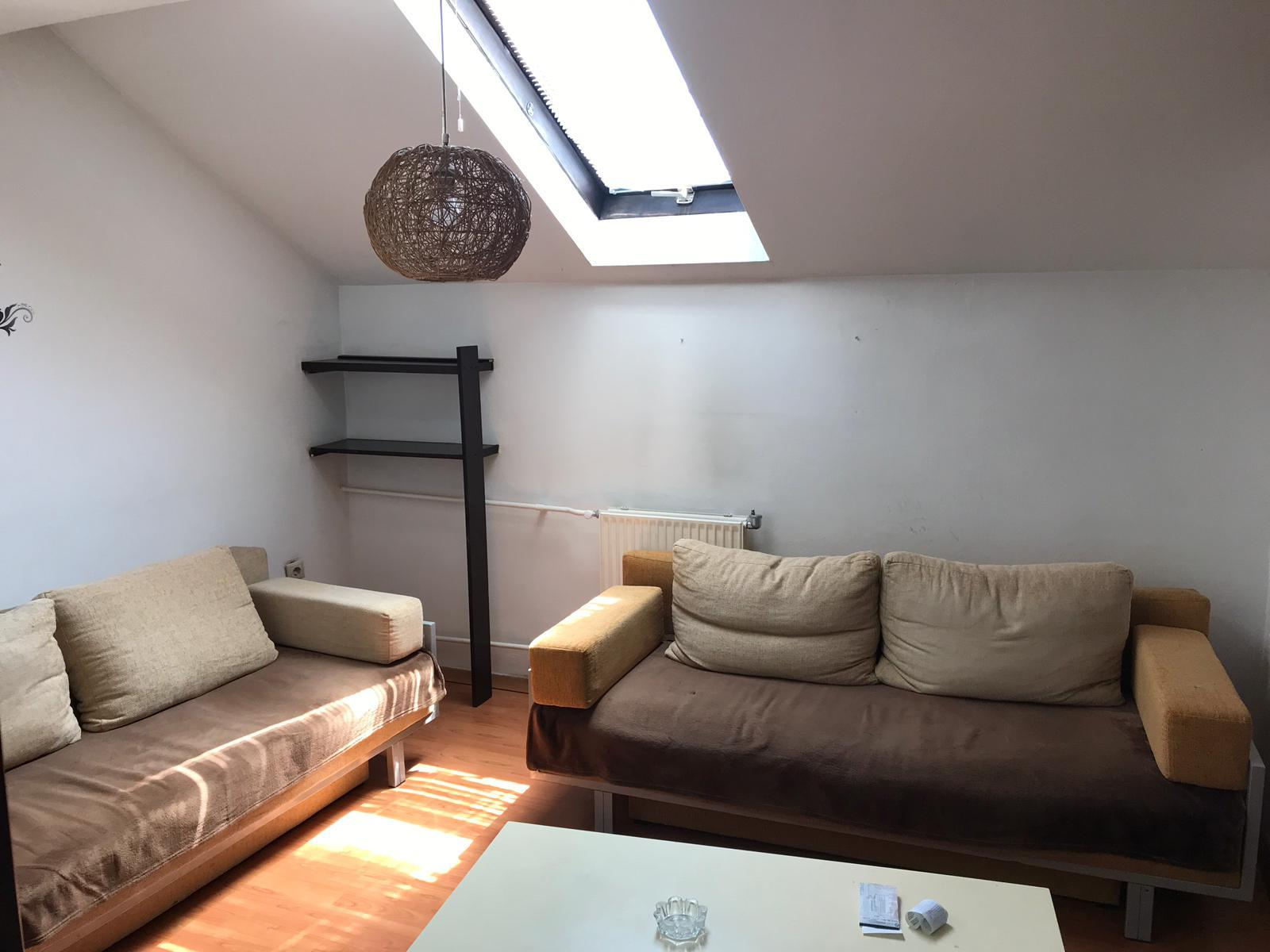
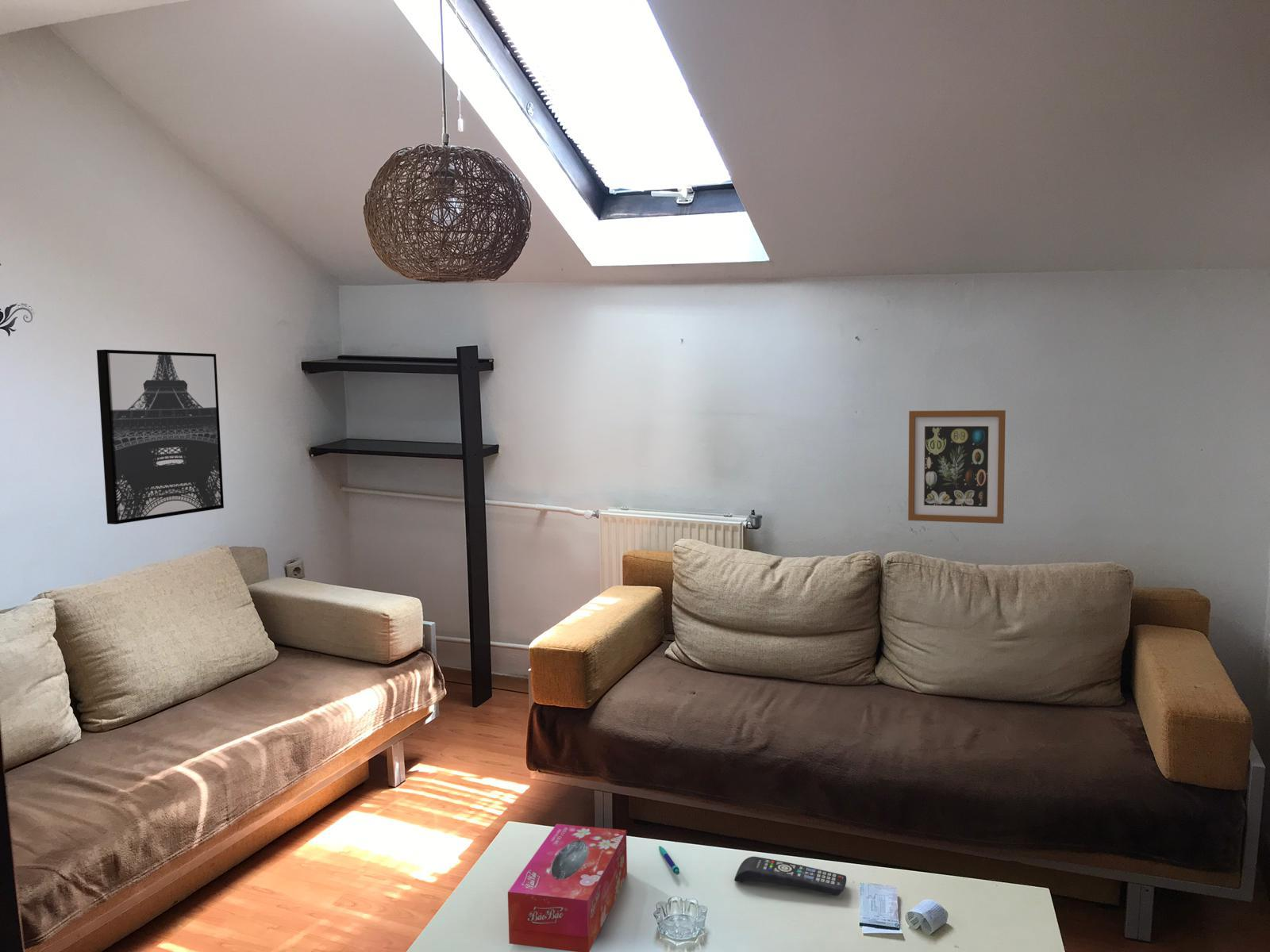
+ wall art (164, 434)
+ pen (668, 858)
+ tissue box (571, 883)
+ wall art (956, 466)
+ remote control (790, 876)
